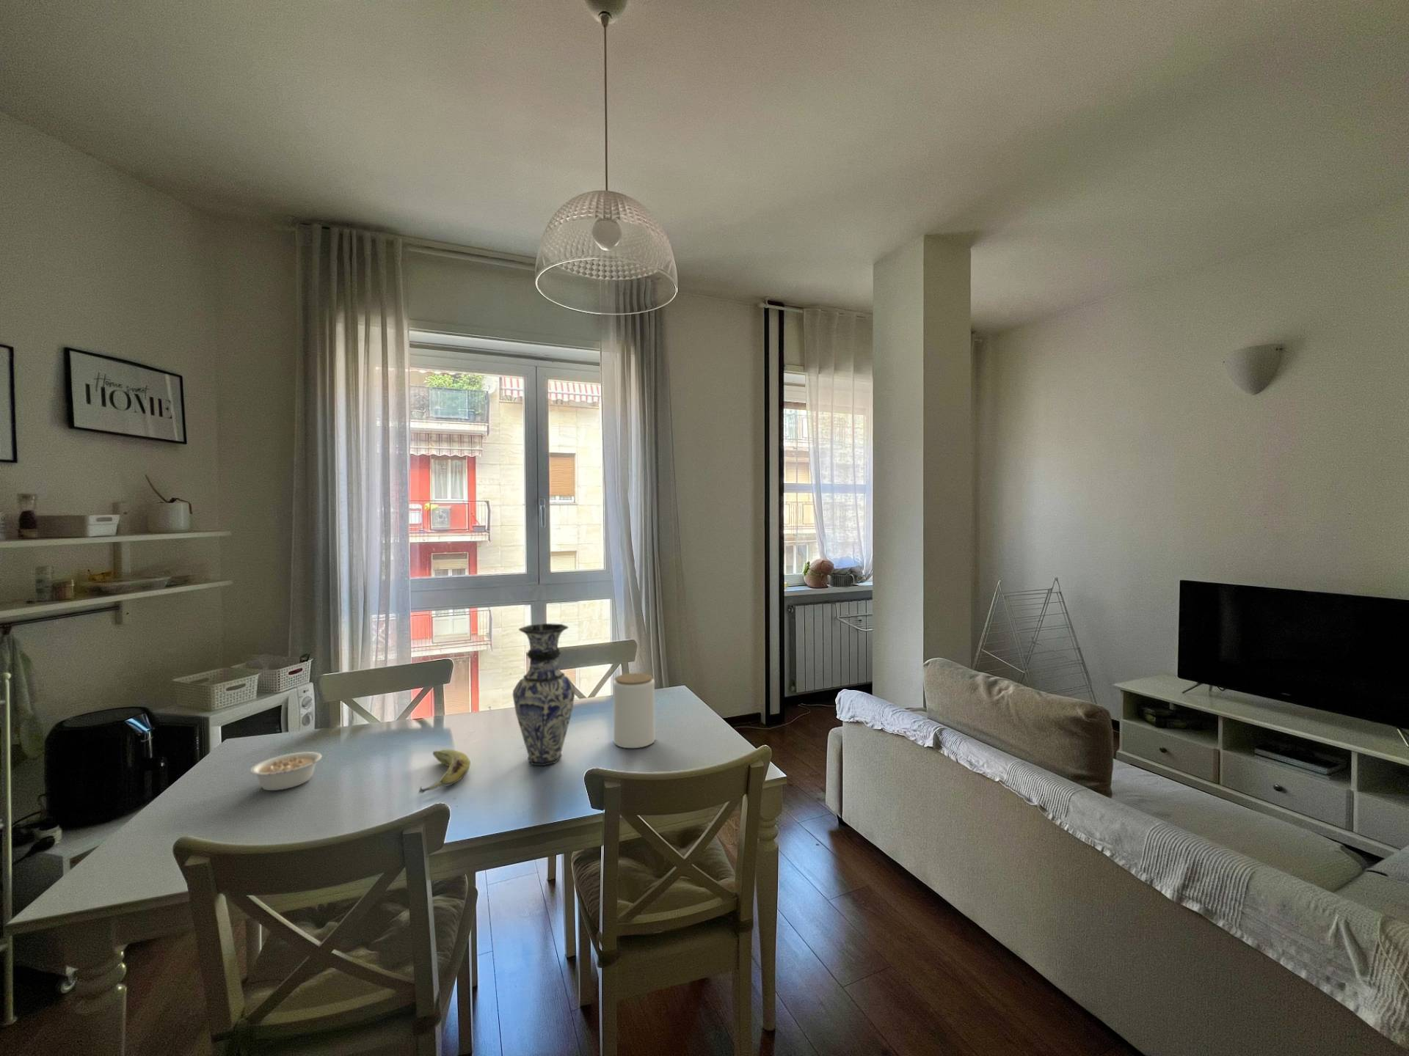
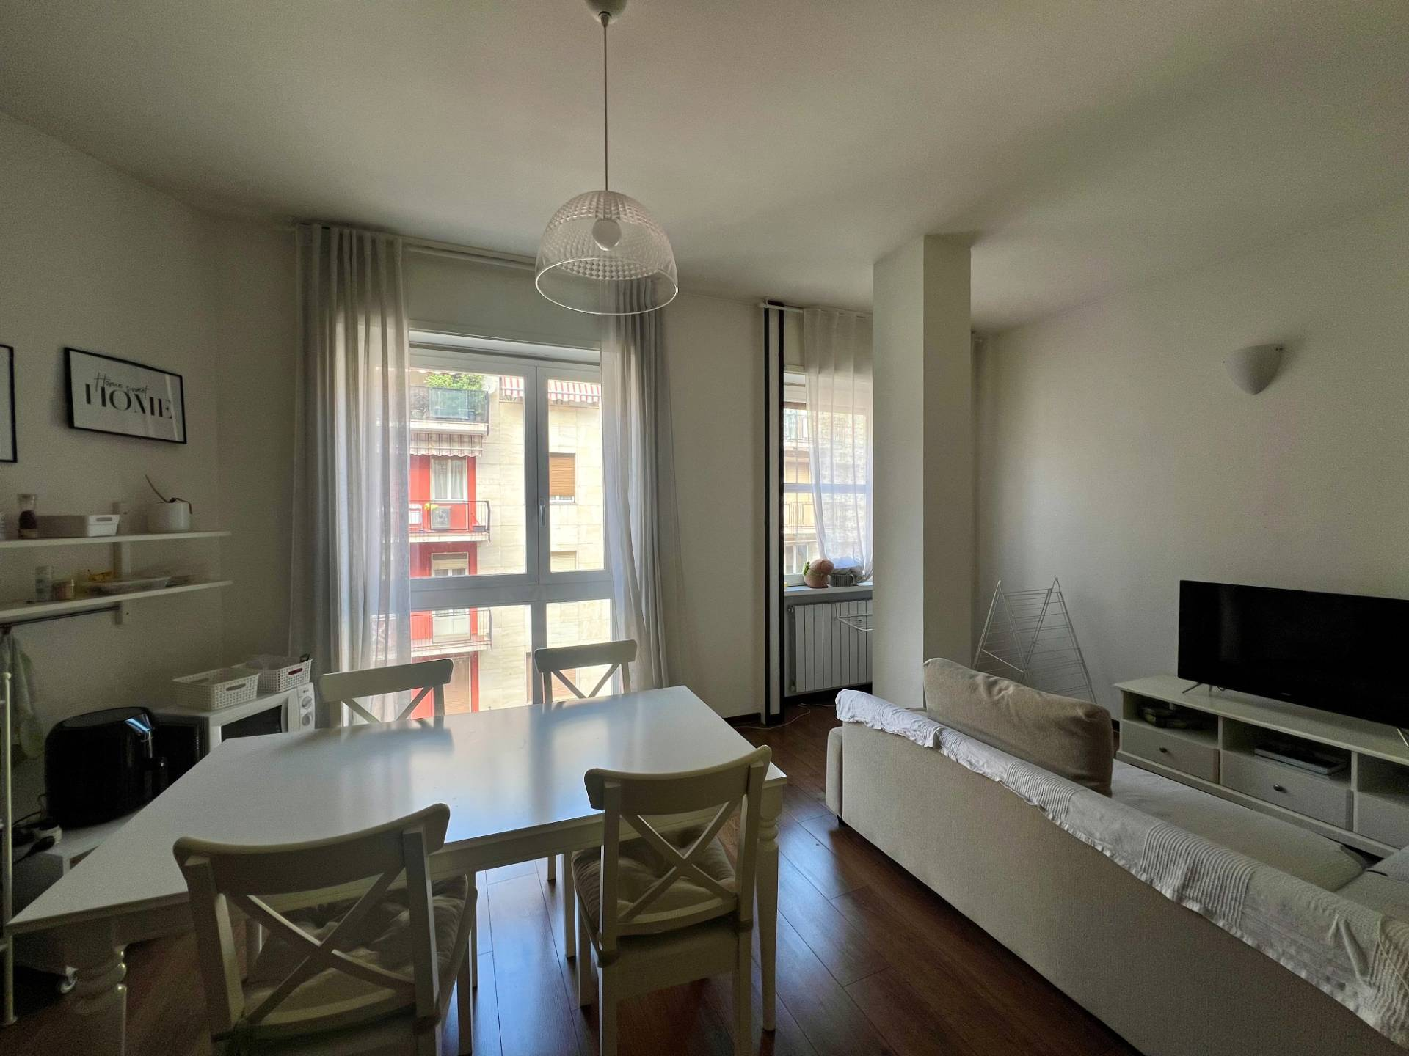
- legume (290, 770)
- jar (635, 709)
- vase (544, 693)
- fruit (448, 768)
